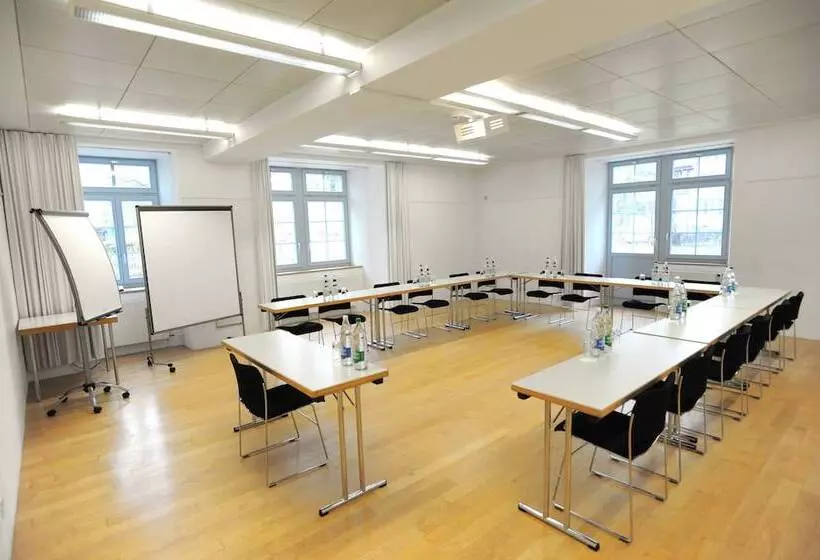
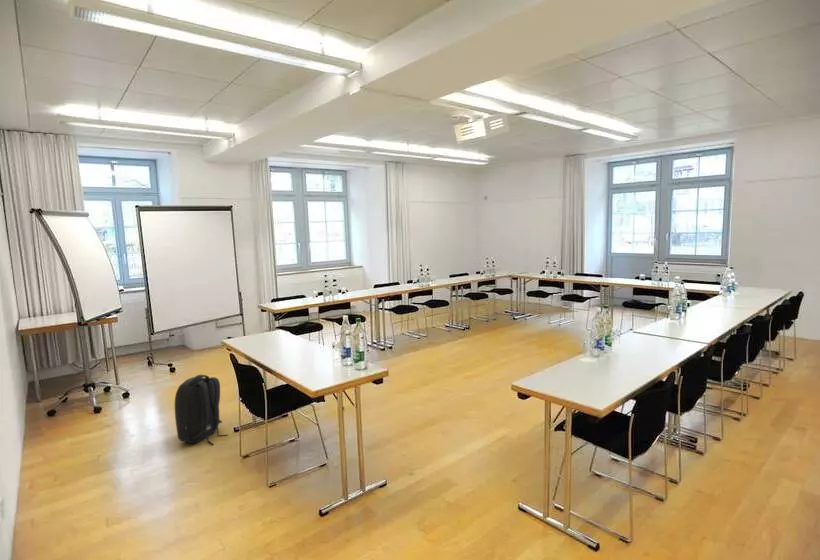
+ backpack (200, 406)
